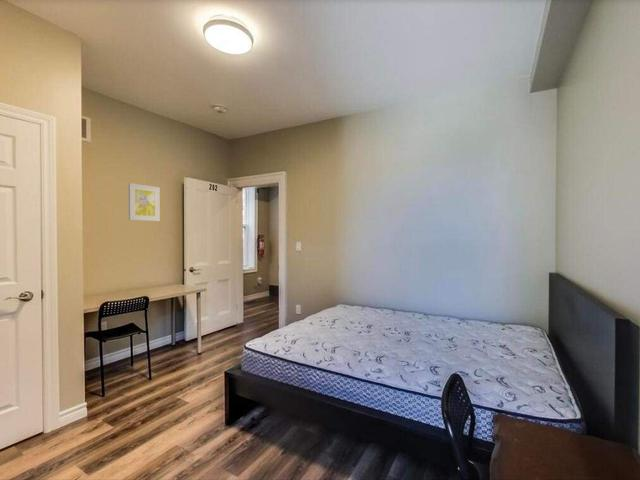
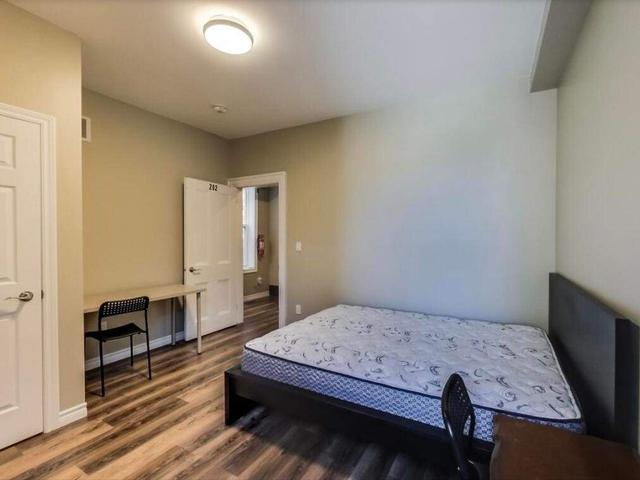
- wall art (144, 203)
